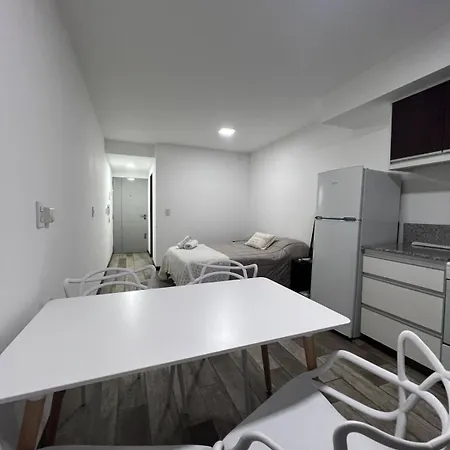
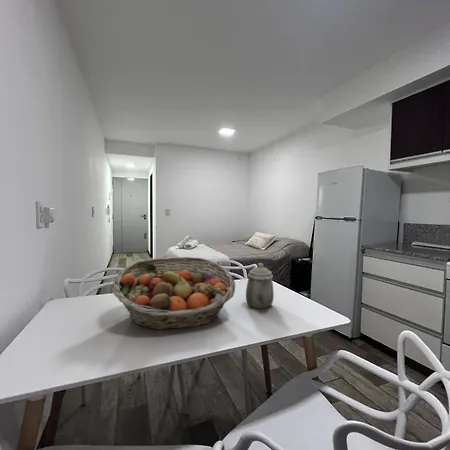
+ fruit basket (176, 289)
+ teapot (260, 283)
